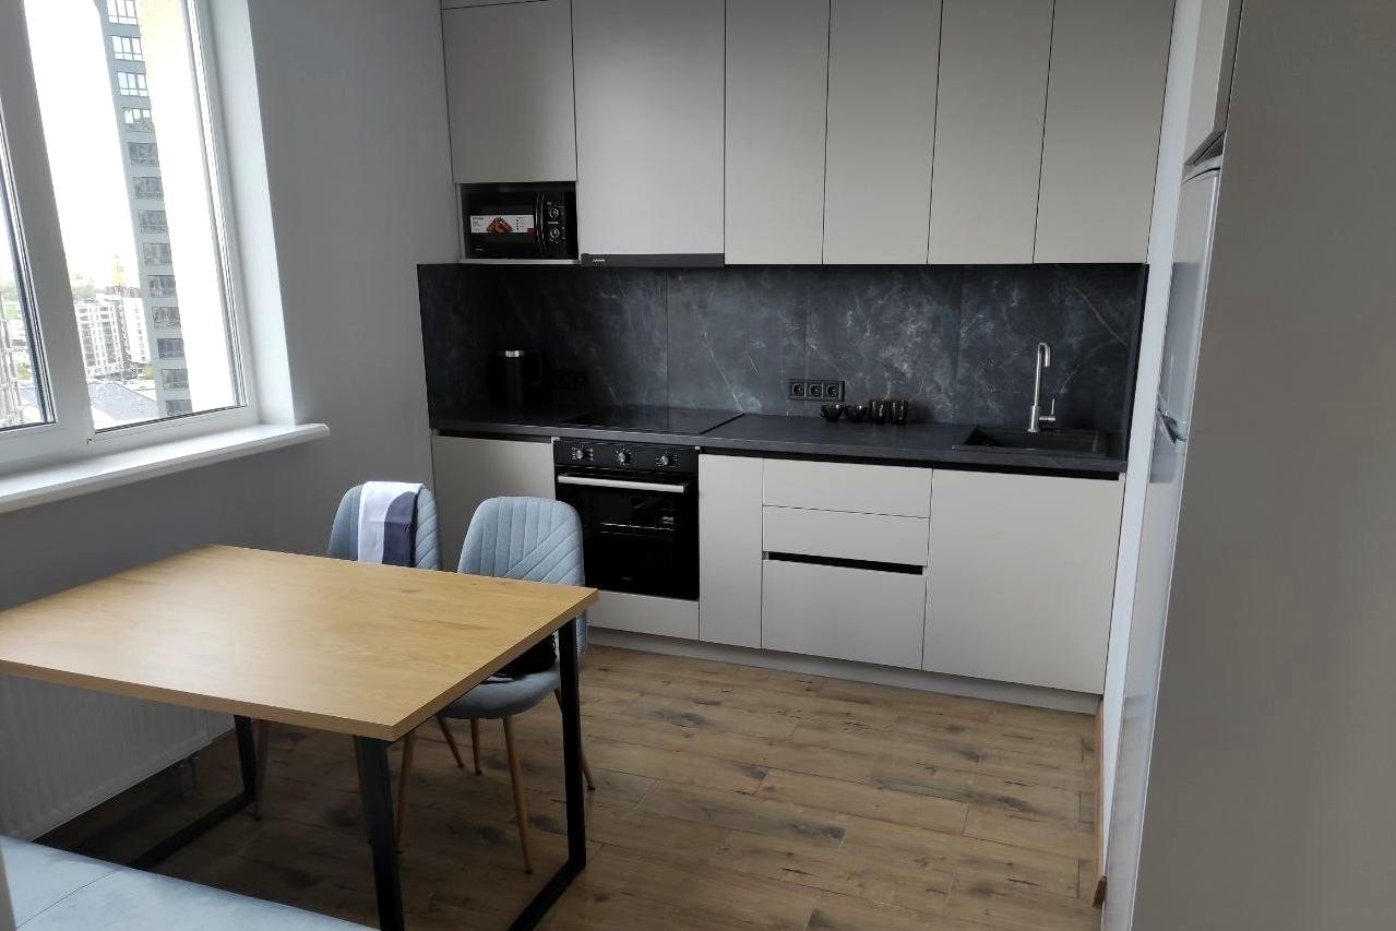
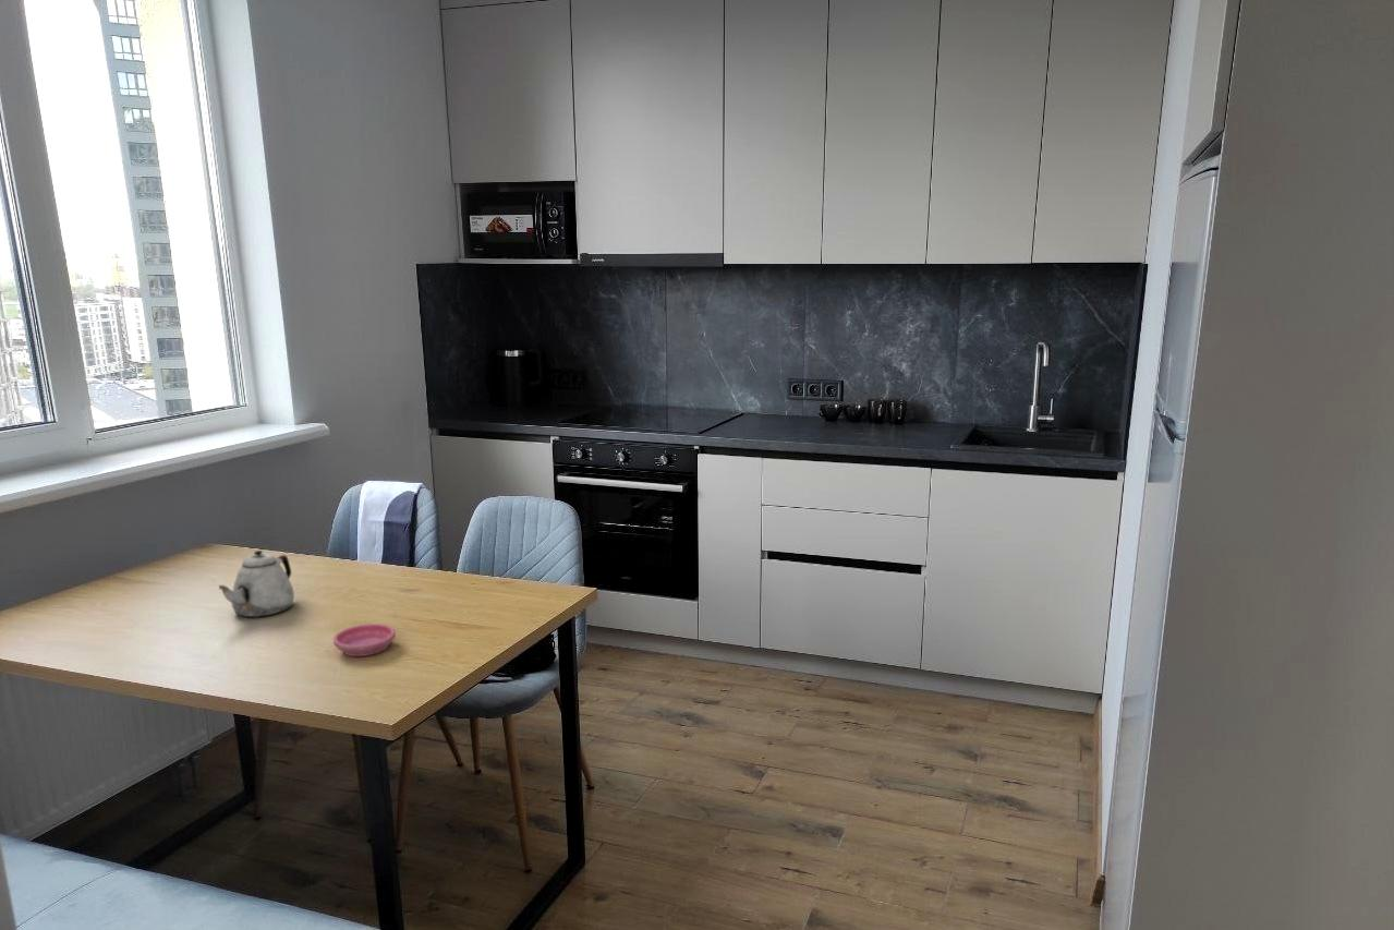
+ teapot (256, 581)
+ saucer (364, 641)
